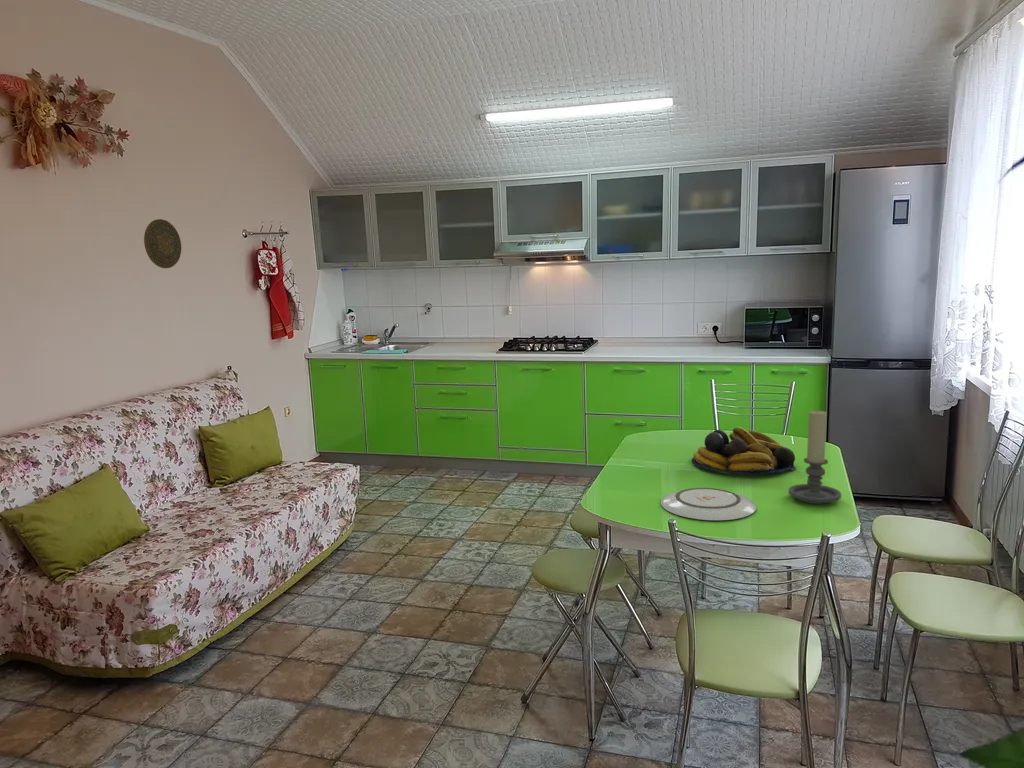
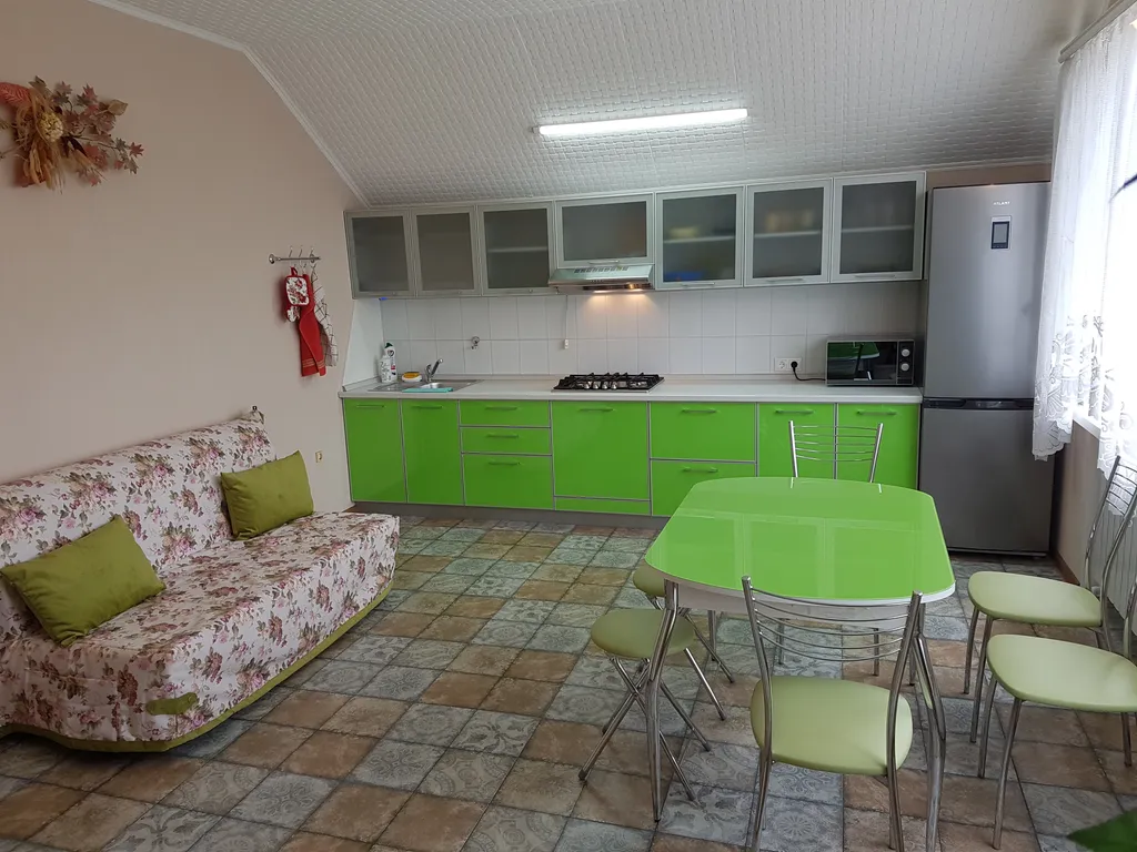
- fruit bowl (741, 446)
- plate (707, 500)
- candle holder (815, 453)
- decorative plate (164, 243)
